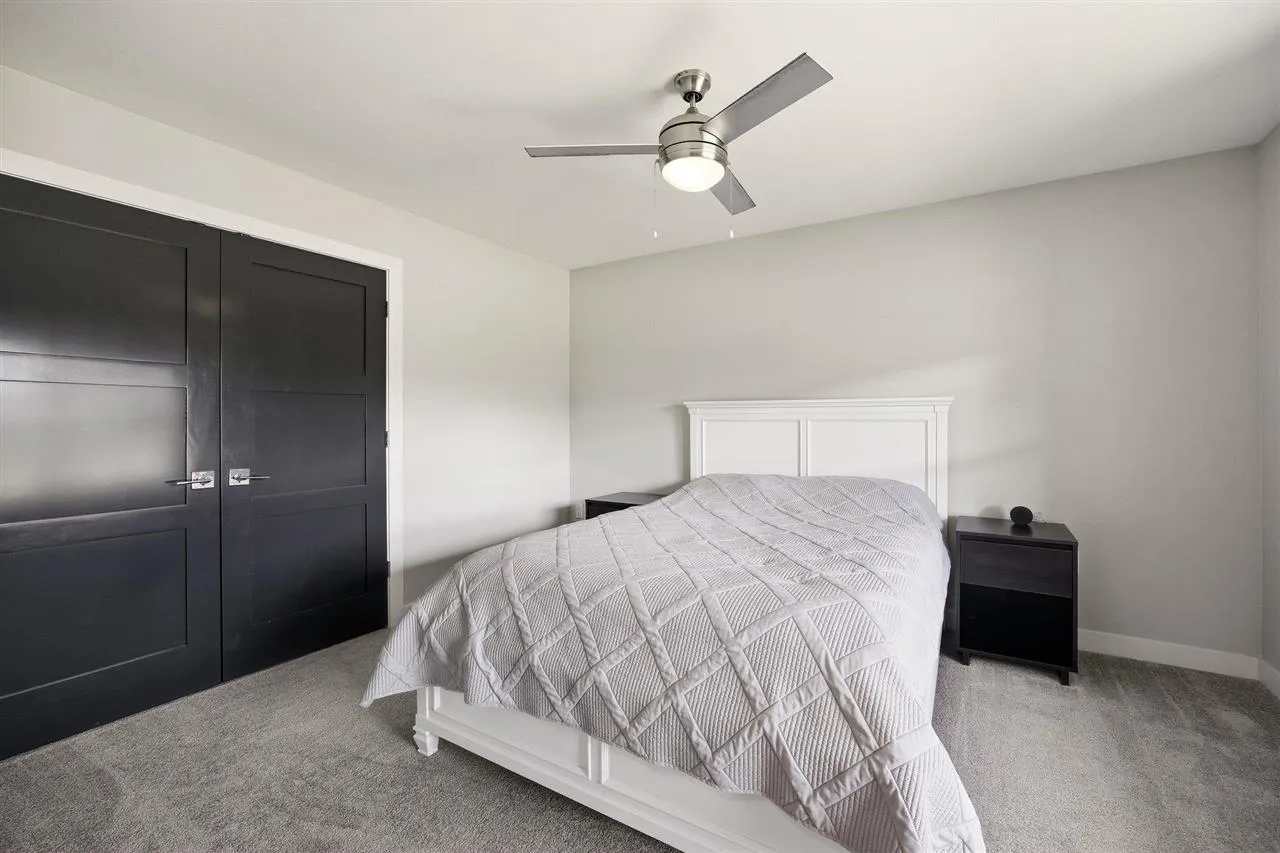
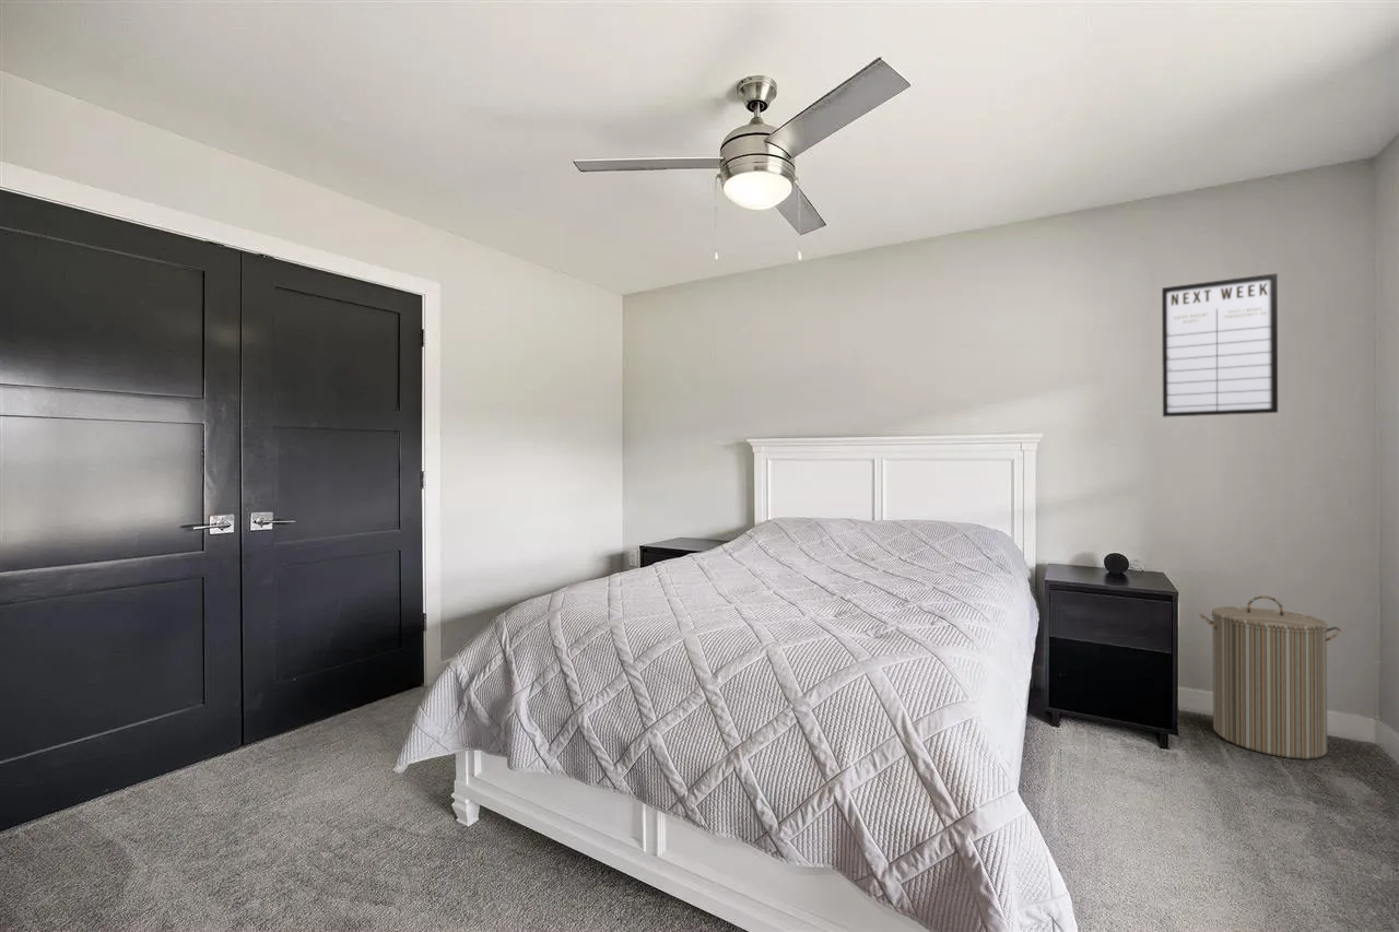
+ laundry hamper (1267, 668)
+ writing board (1216, 347)
